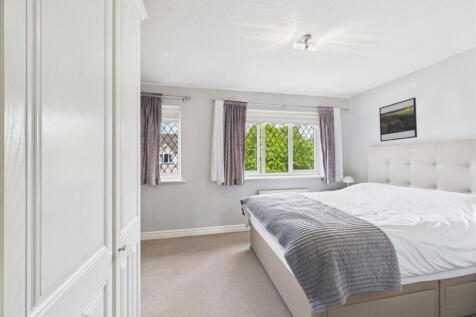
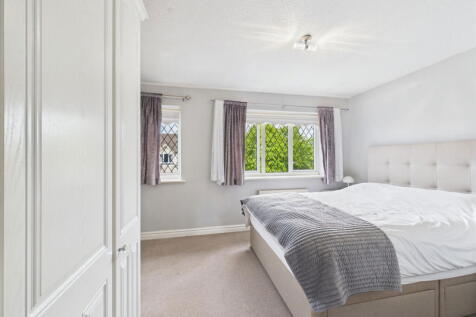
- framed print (396, 121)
